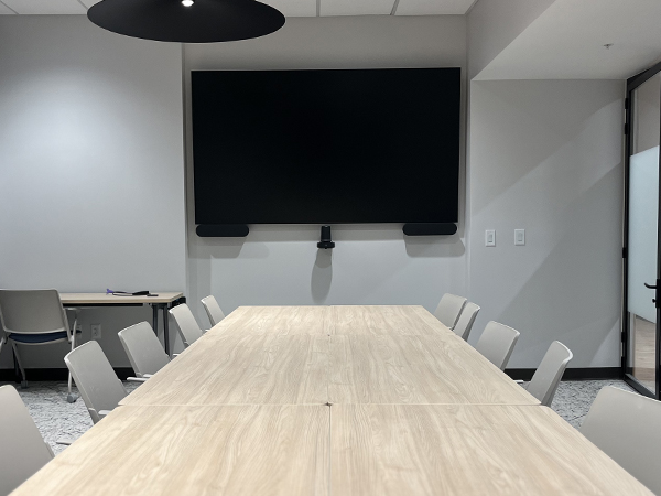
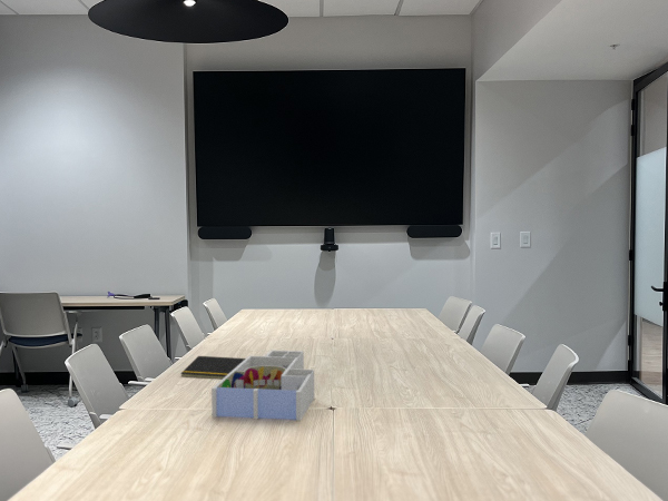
+ desk organizer (275, 382)
+ notepad (215, 367)
